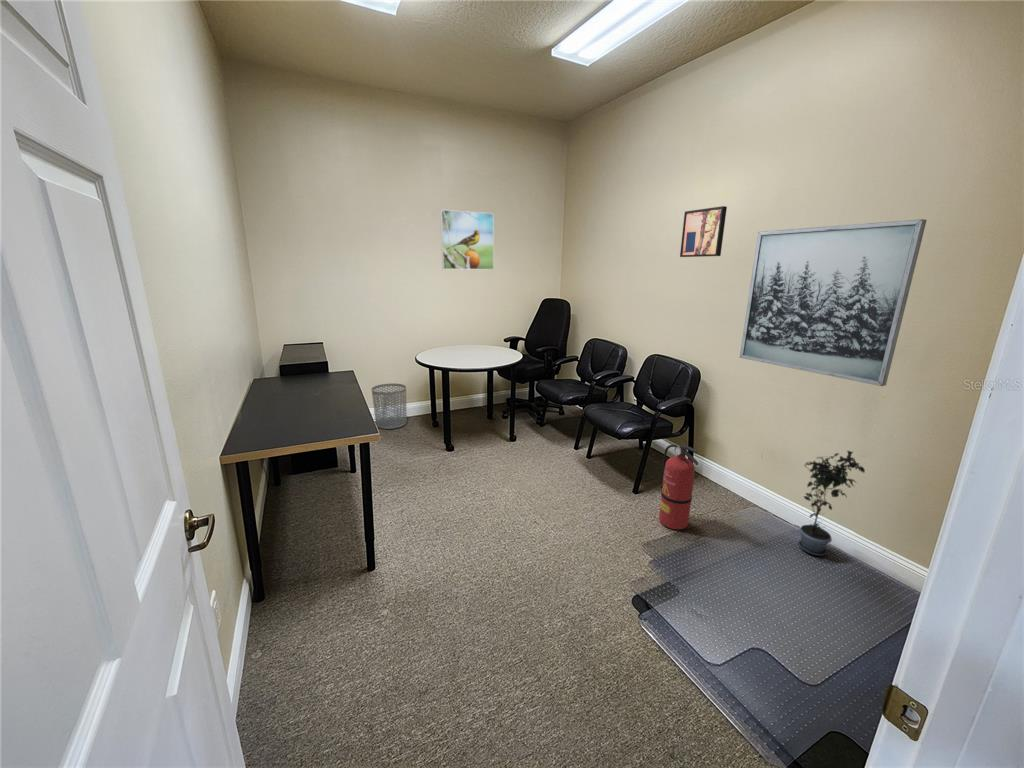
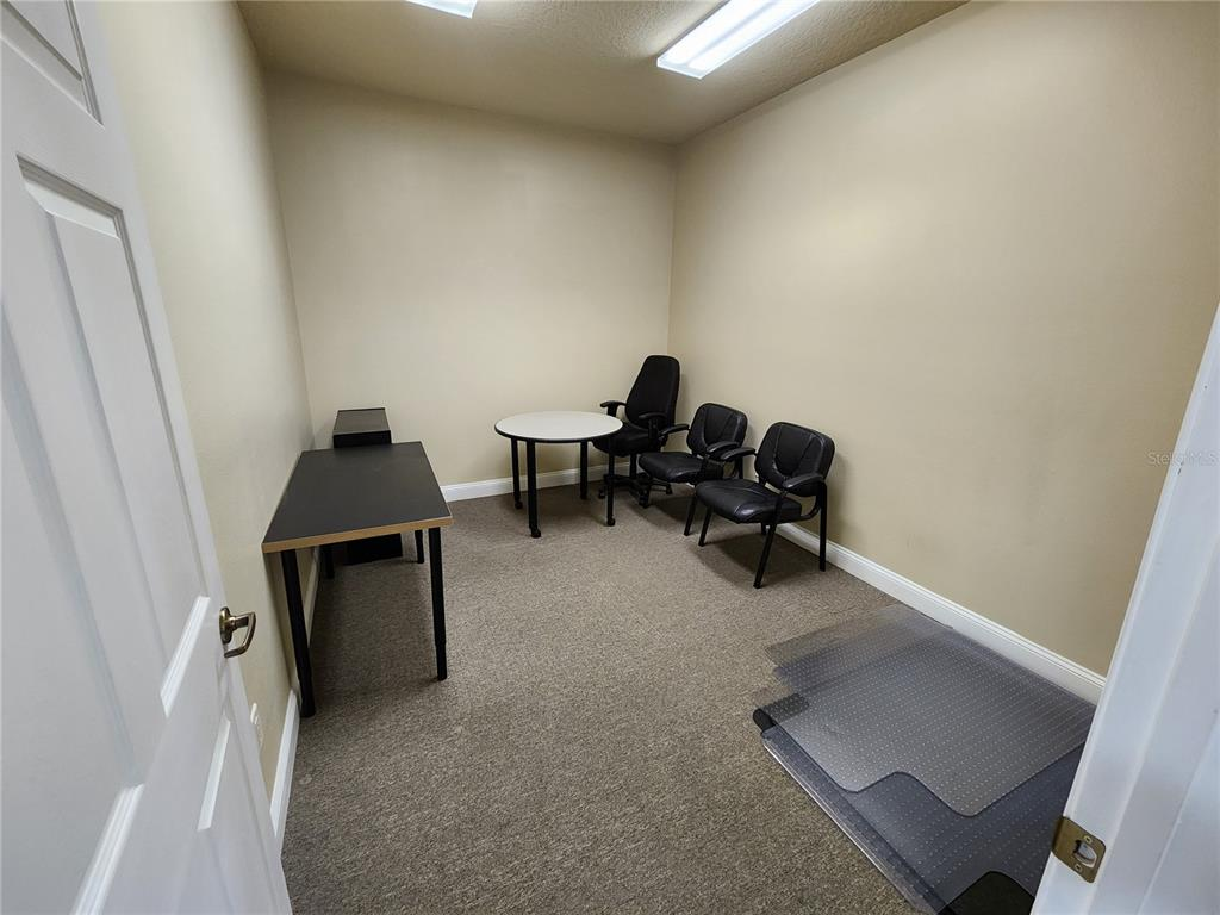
- fire extinguisher (677, 483)
- potted plant (823, 501)
- waste bin (390, 406)
- wall art (702, 233)
- wall art (816, 301)
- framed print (468, 241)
